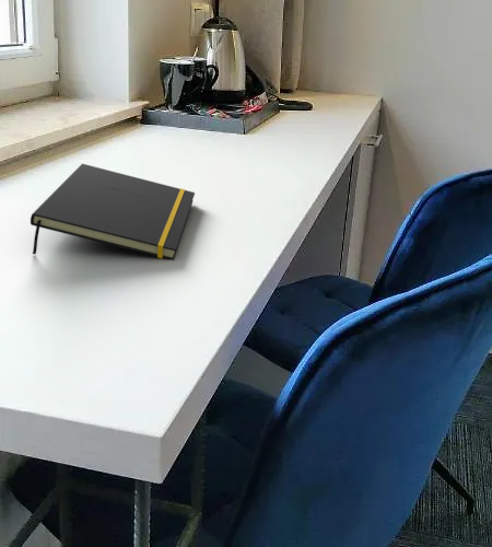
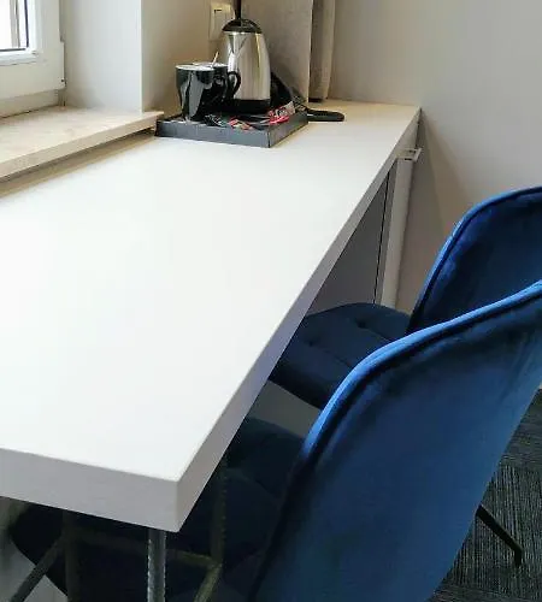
- notepad (122, 207)
